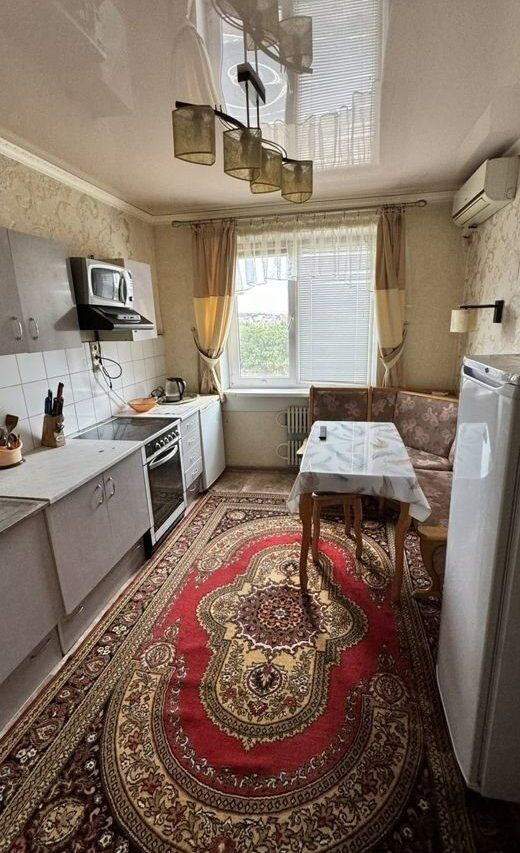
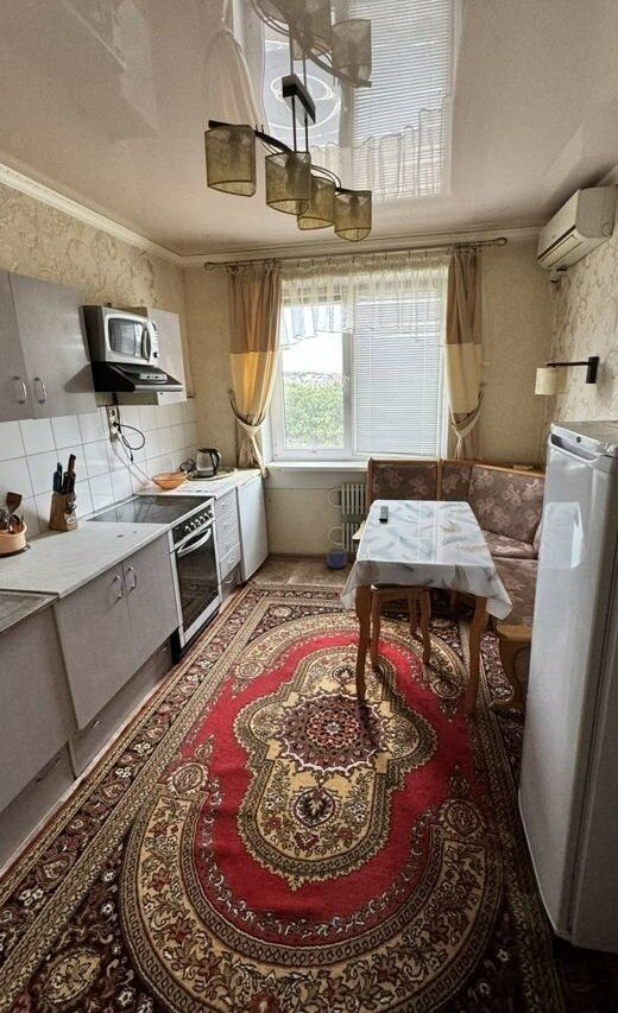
+ planter (336, 557)
